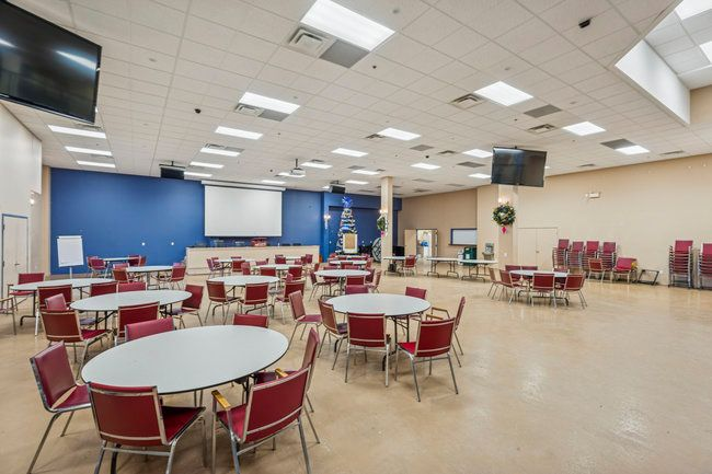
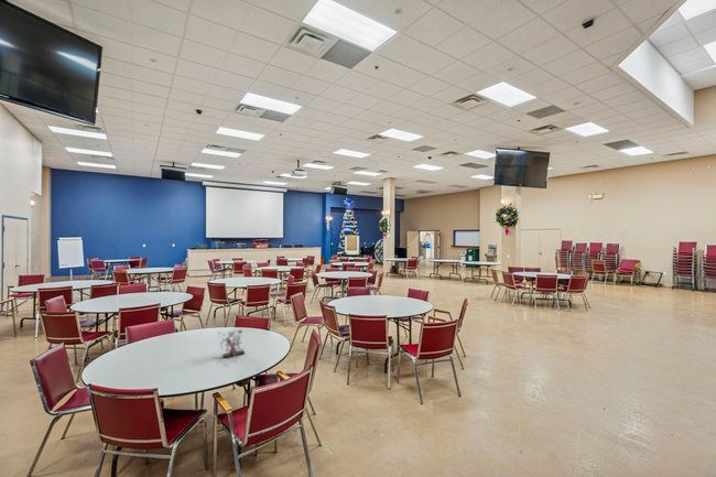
+ flower arrangement (223, 338)
